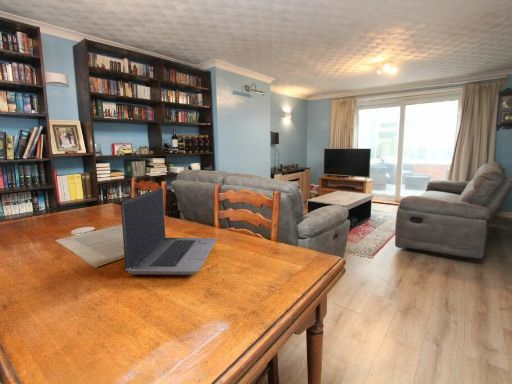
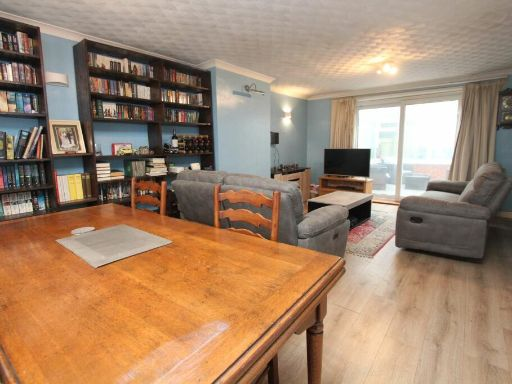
- laptop computer (164, 225)
